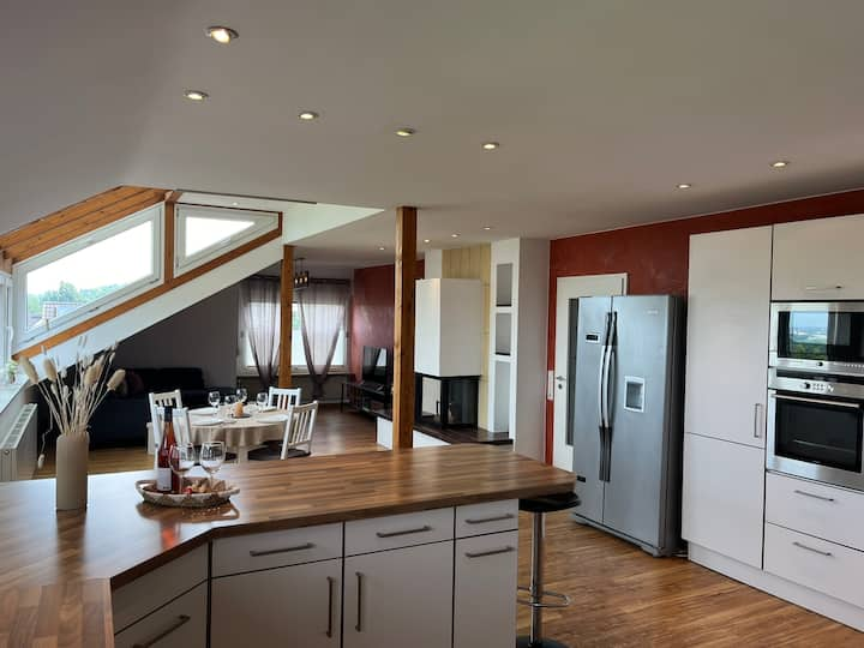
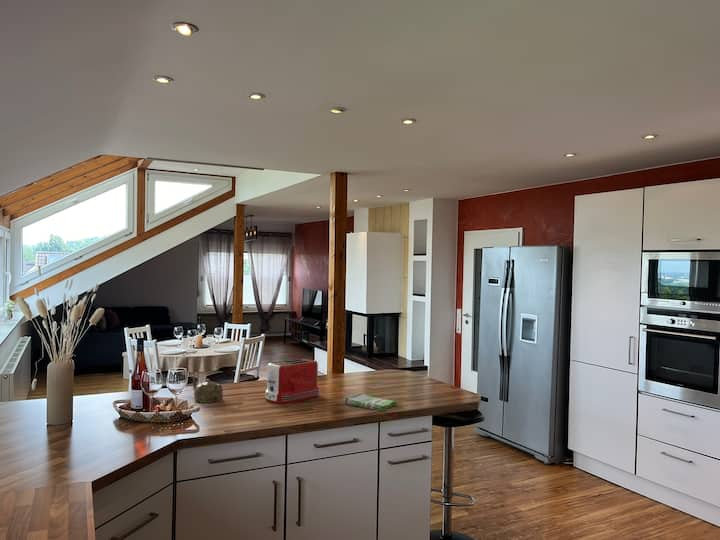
+ toaster (292, 379)
+ teapot (206, 389)
+ dish towel (370, 400)
